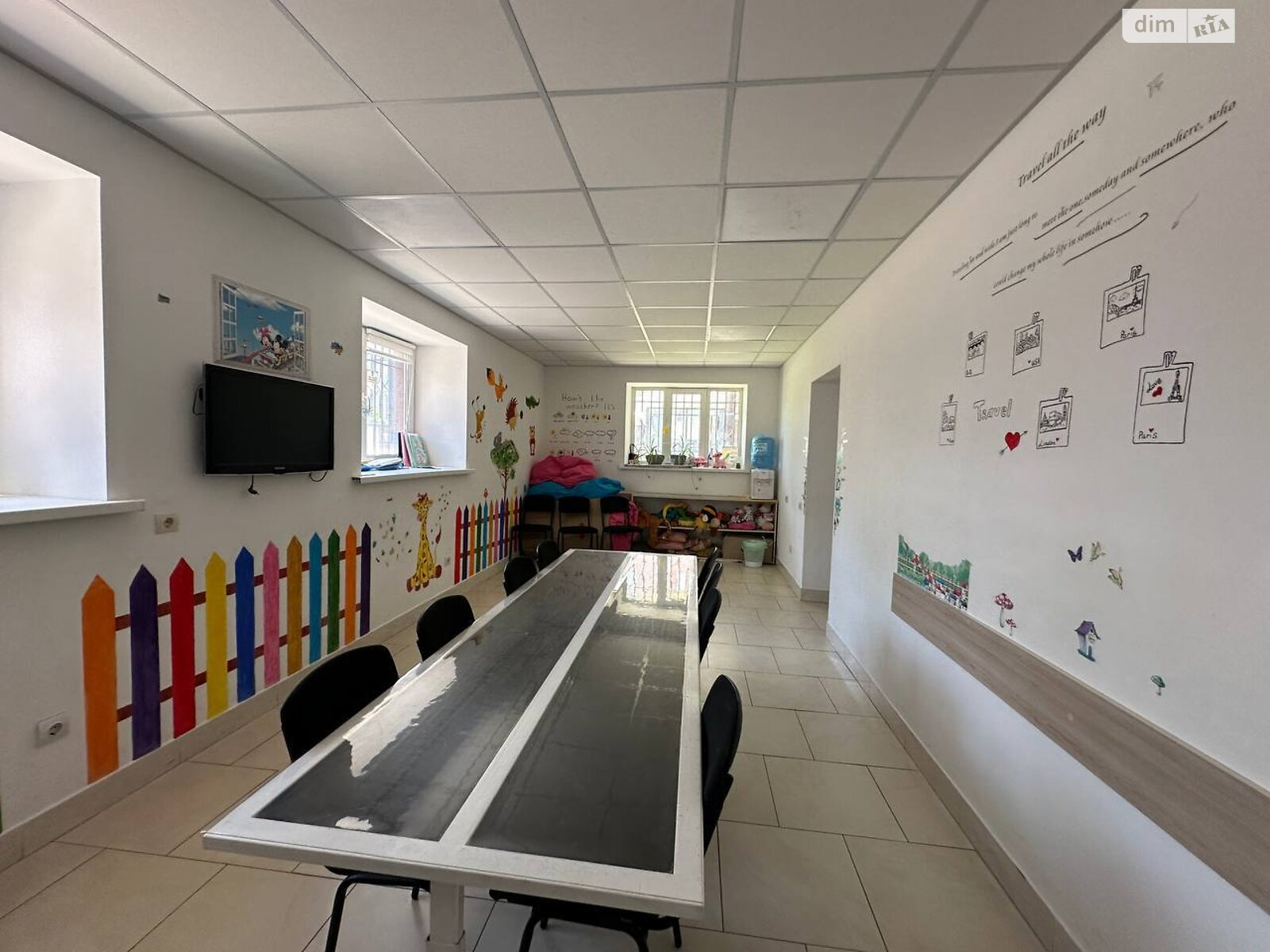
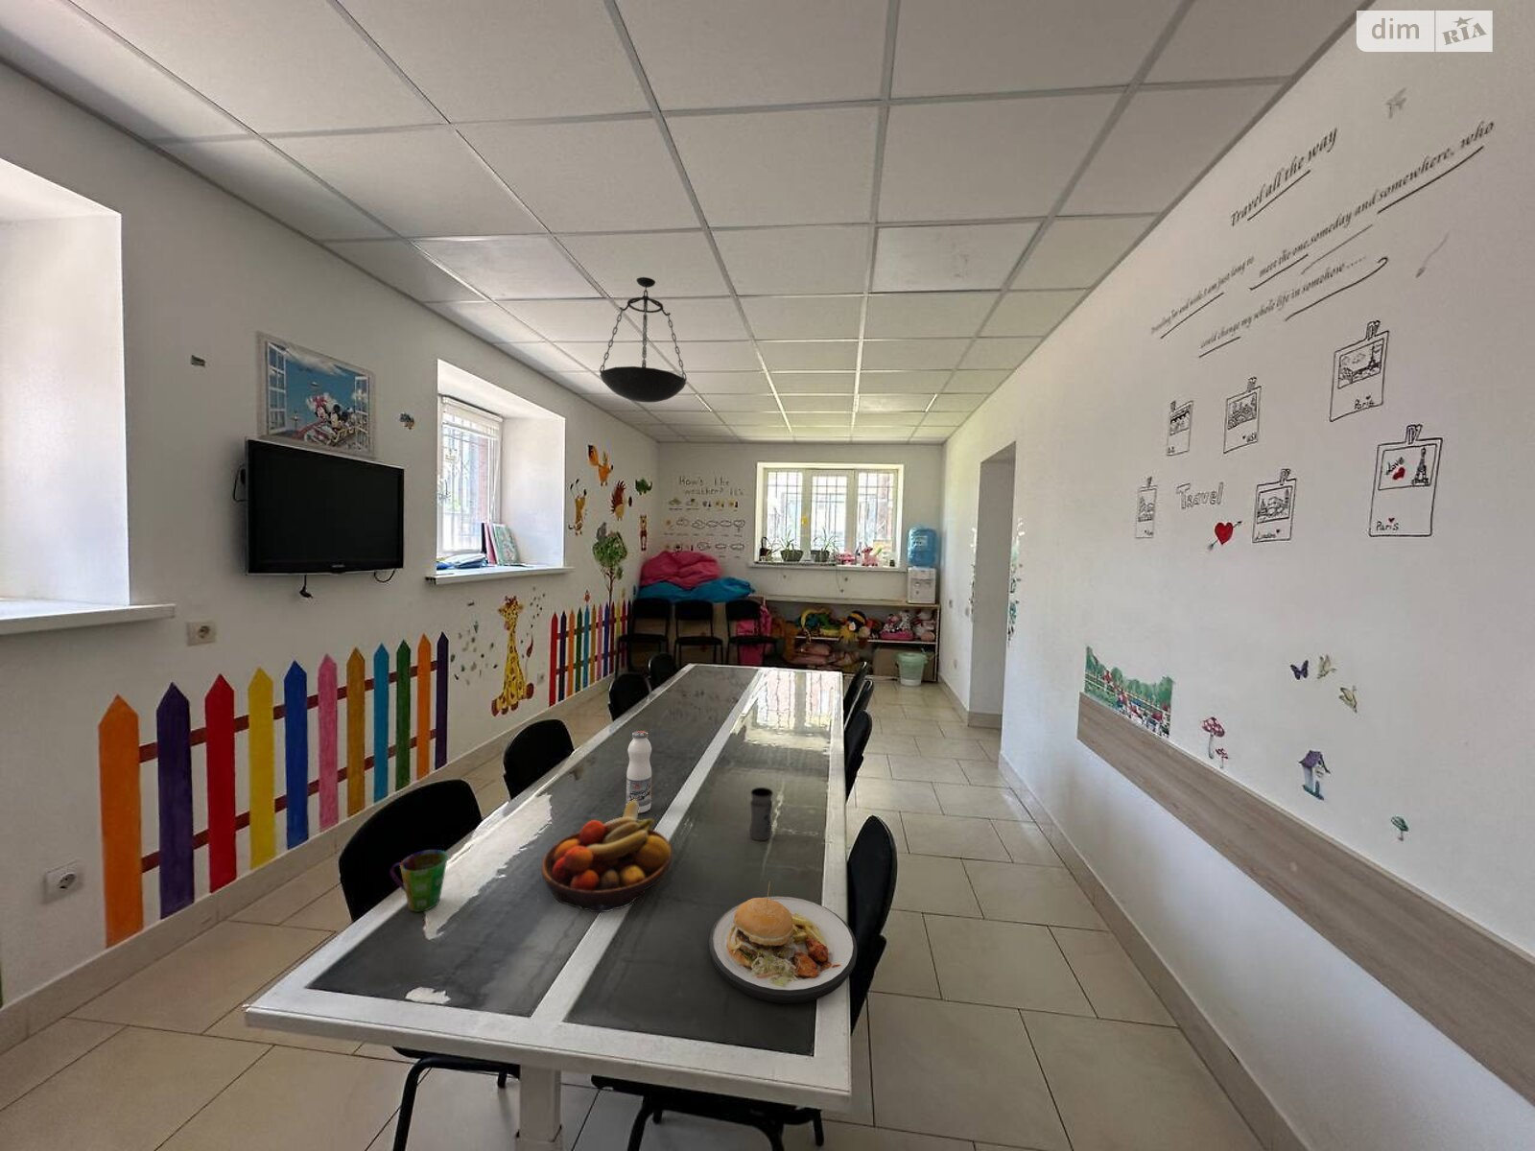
+ fruit juice (639, 770)
+ cup (417, 881)
+ fruit bowl (608, 849)
+ jar (760, 814)
+ pendant lamp (644, 341)
+ plate (783, 912)
